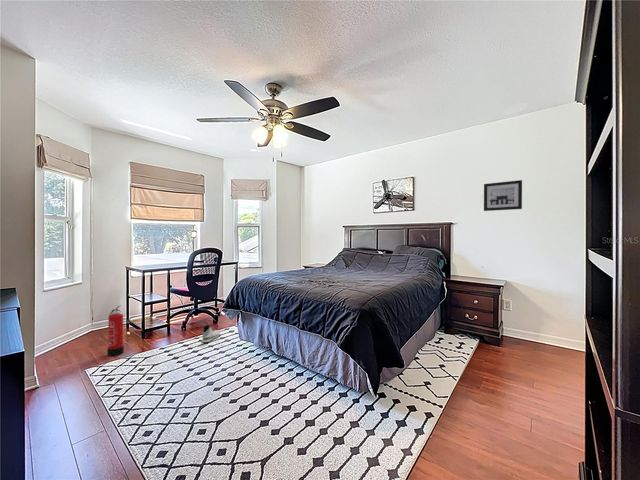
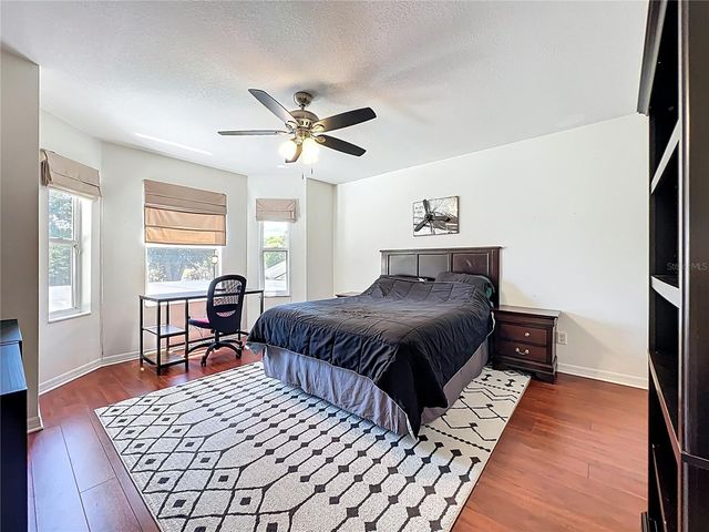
- sneaker (211, 331)
- wall art (502, 196)
- fire extinguisher (114, 328)
